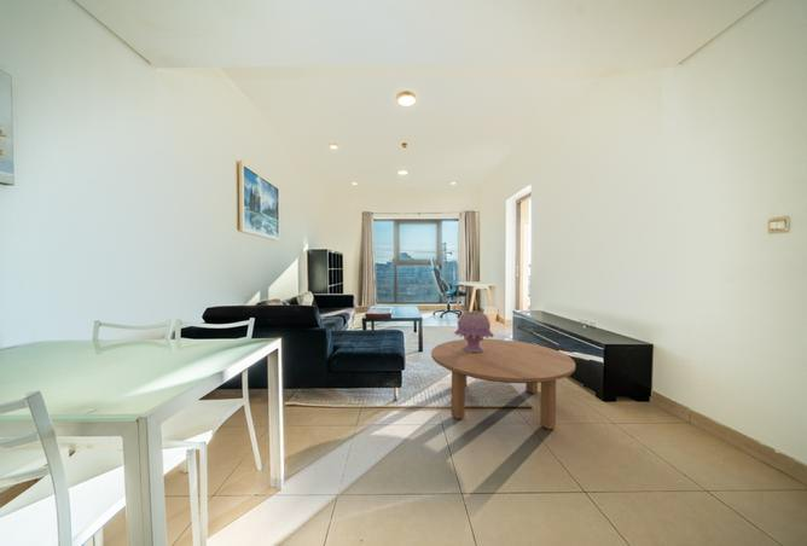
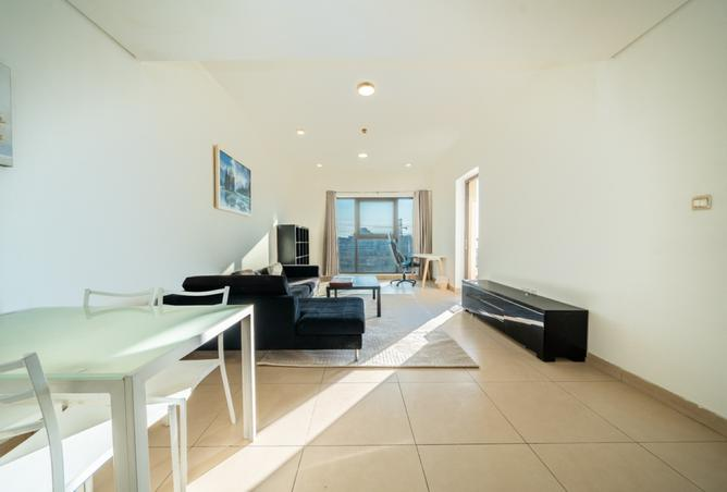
- decorative vase (474, 330)
- coffee table (498, 378)
